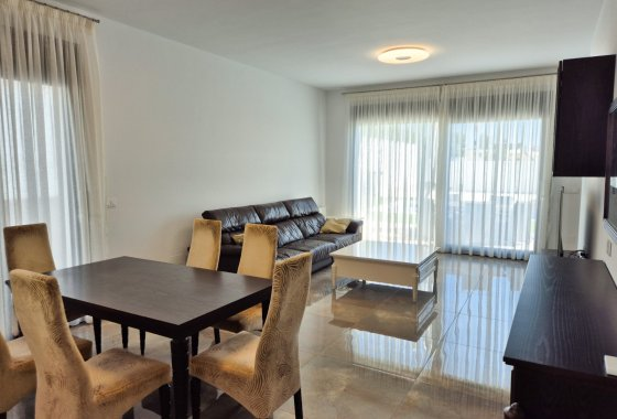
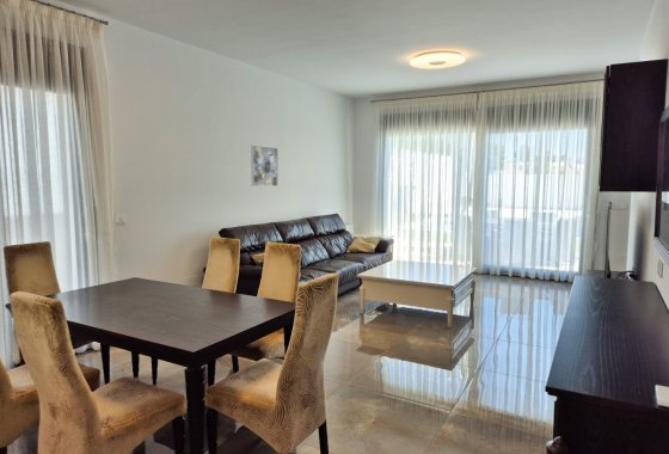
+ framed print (265, 166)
